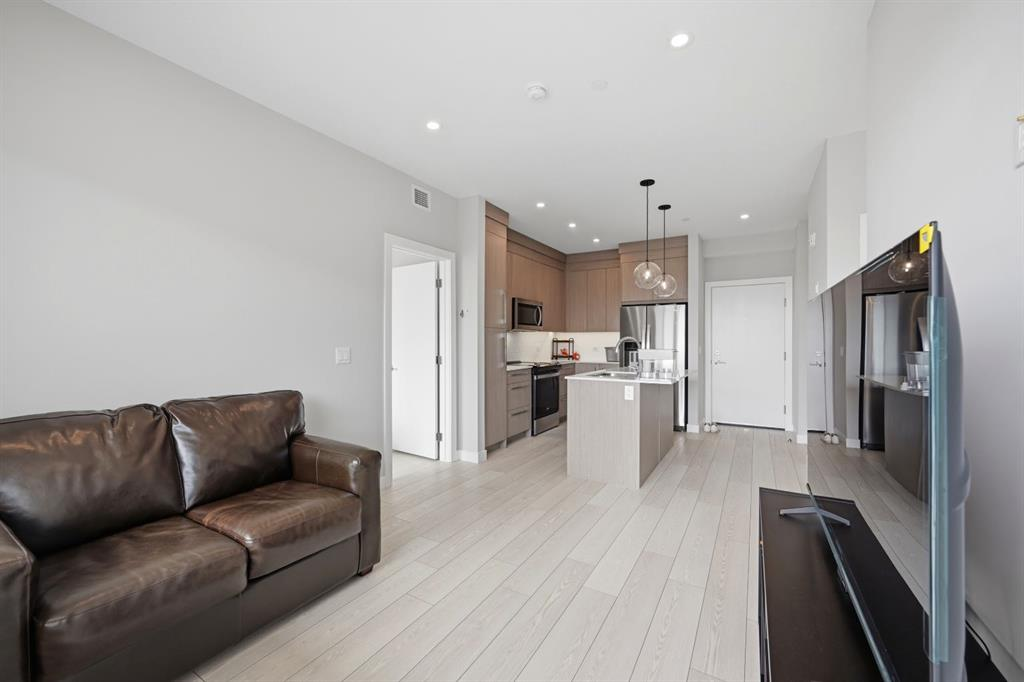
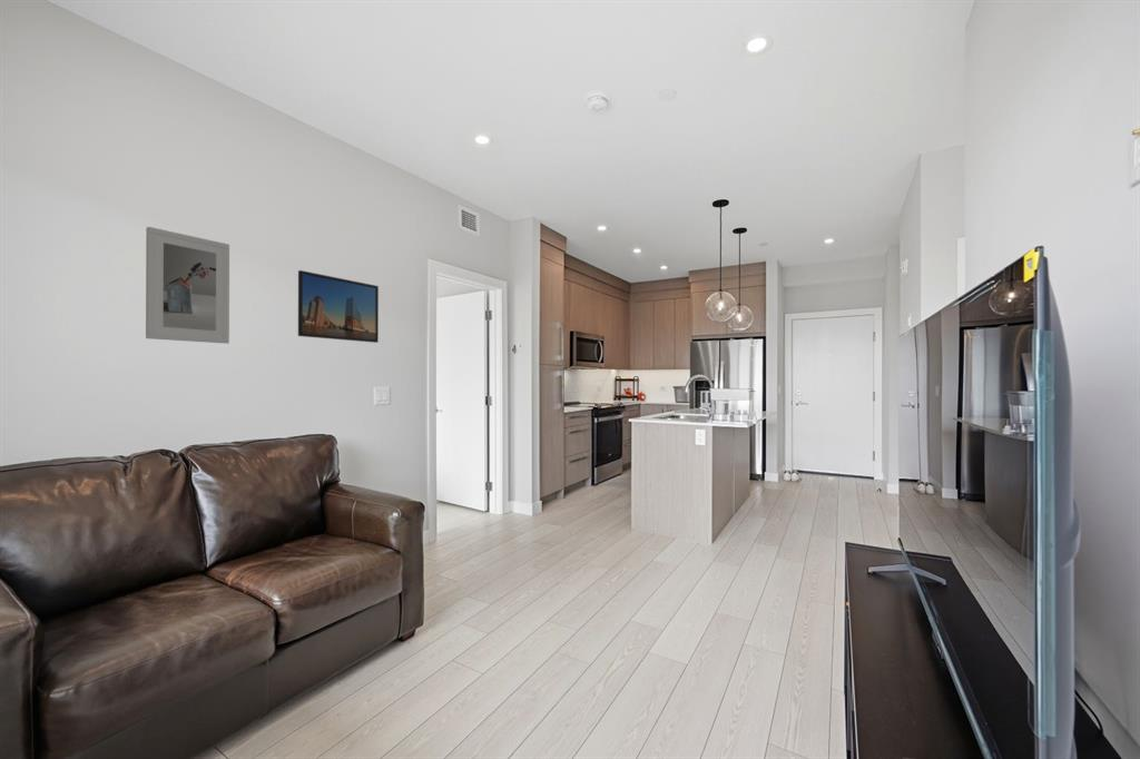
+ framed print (341, 308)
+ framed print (189, 288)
